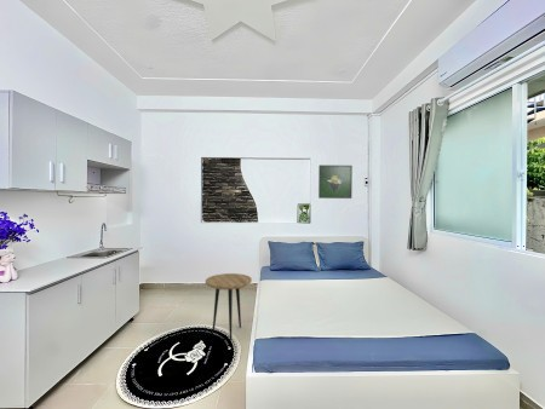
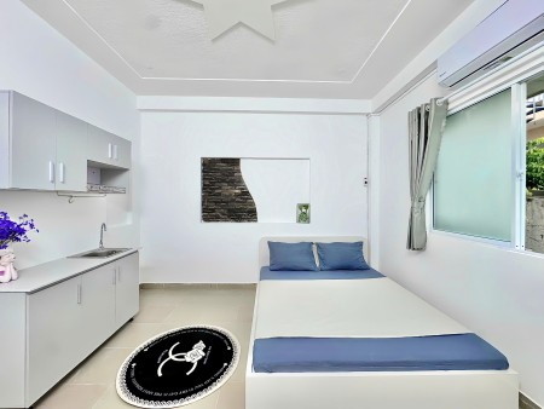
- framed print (334, 182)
- side table (229, 305)
